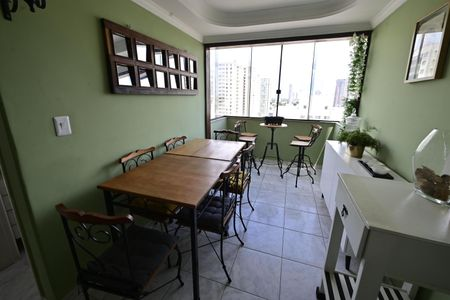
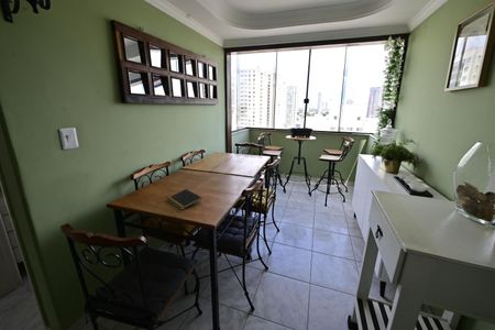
+ notepad (184, 198)
